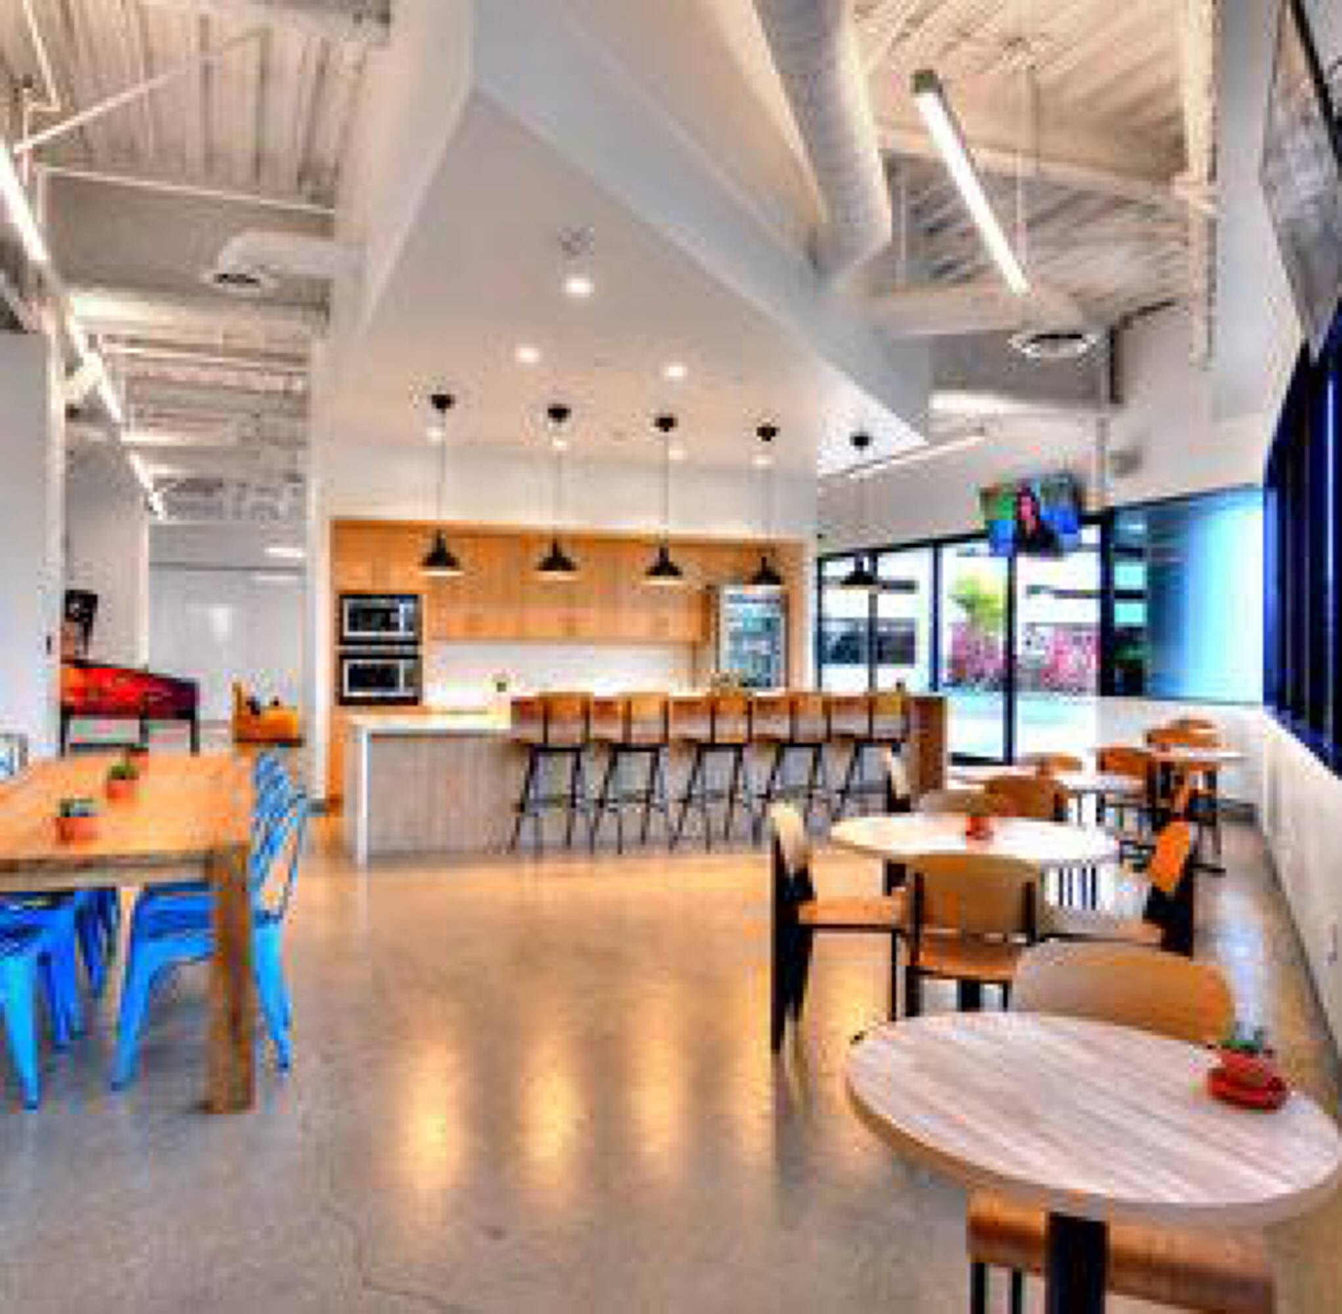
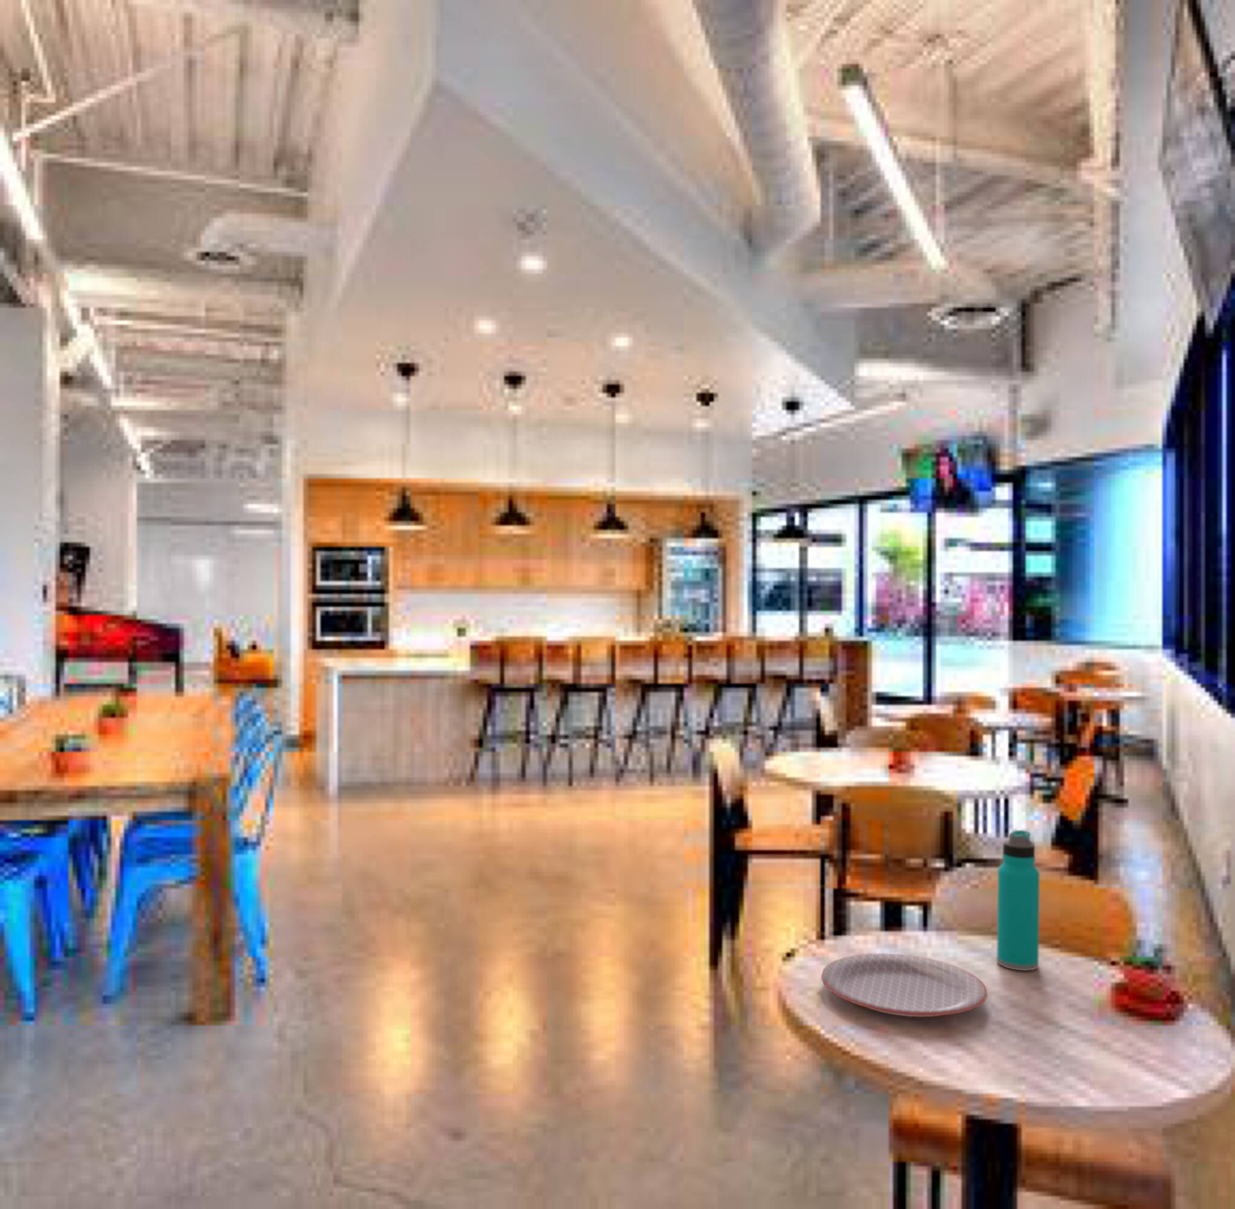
+ water bottle (1018, 898)
+ plate (903, 988)
